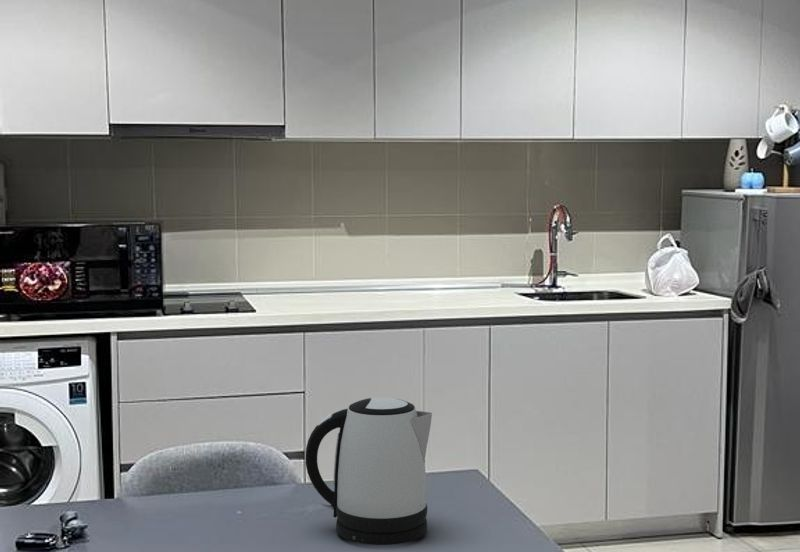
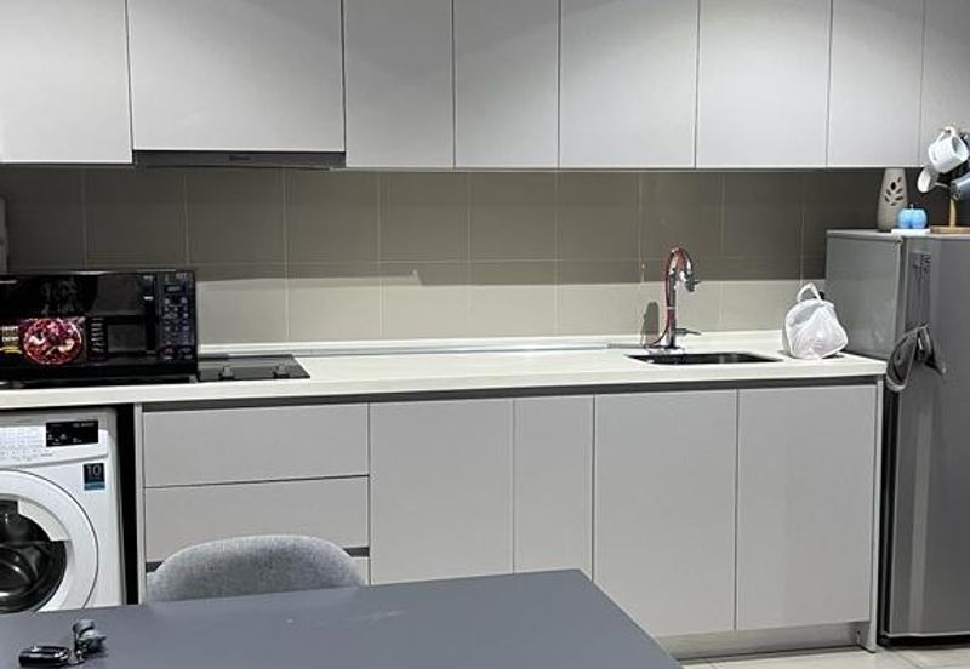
- kettle (368, 465)
